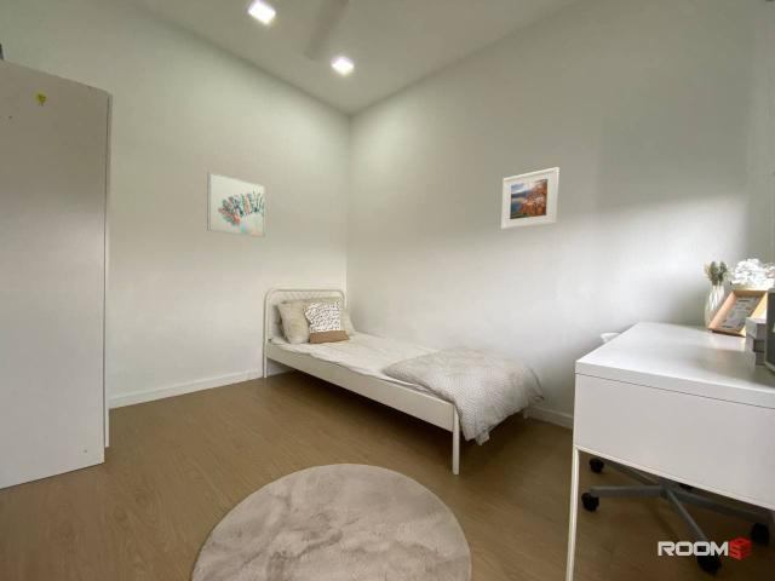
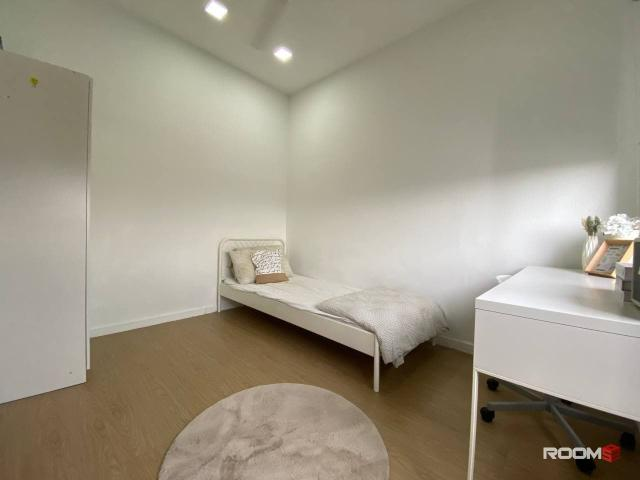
- wall art (237, 206)
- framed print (528, 200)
